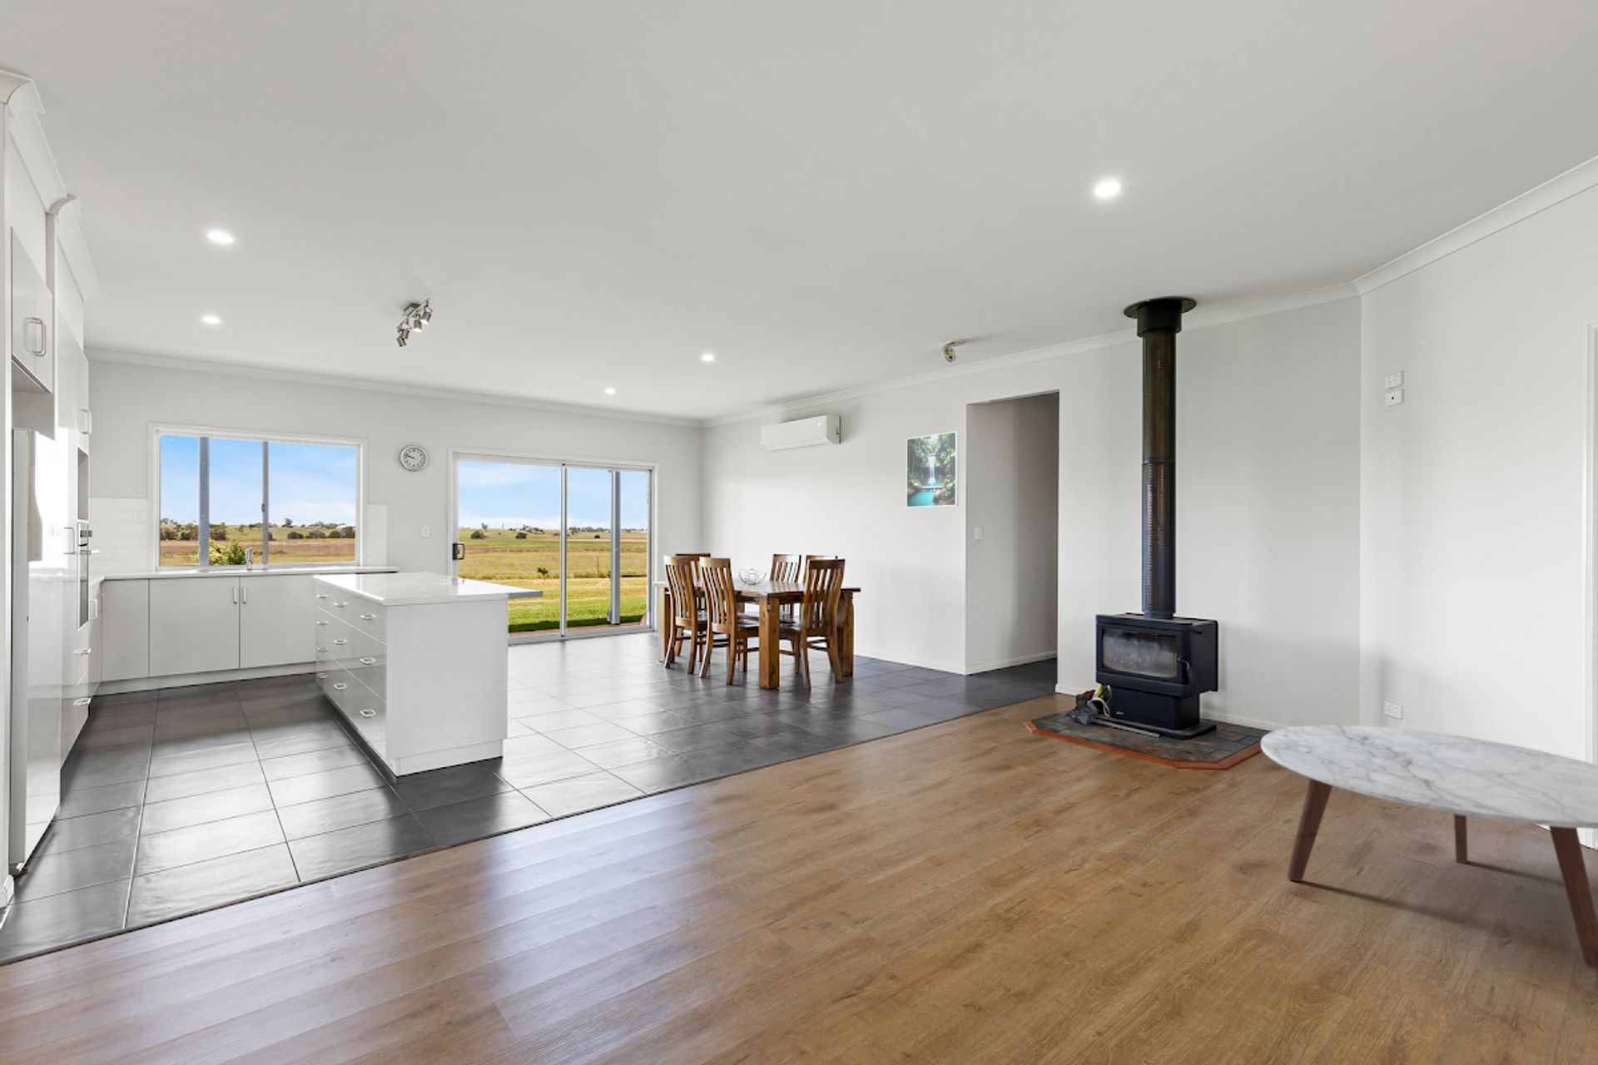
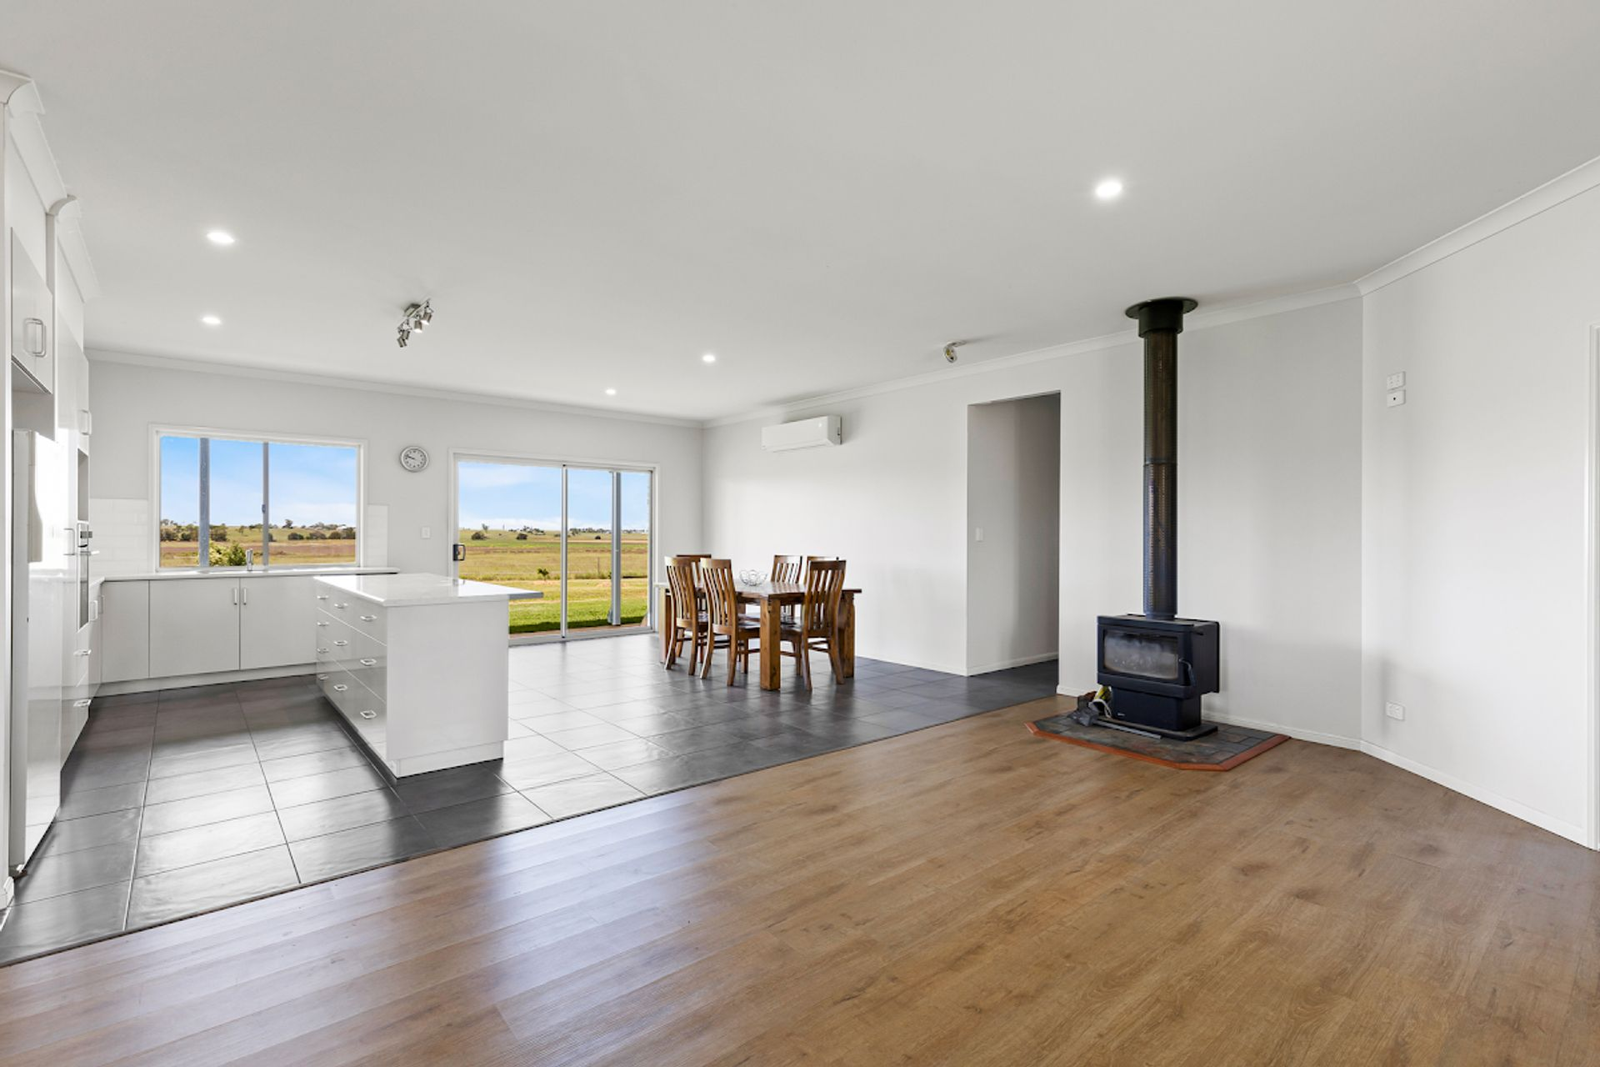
- coffee table (1454, 828)
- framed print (931, 471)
